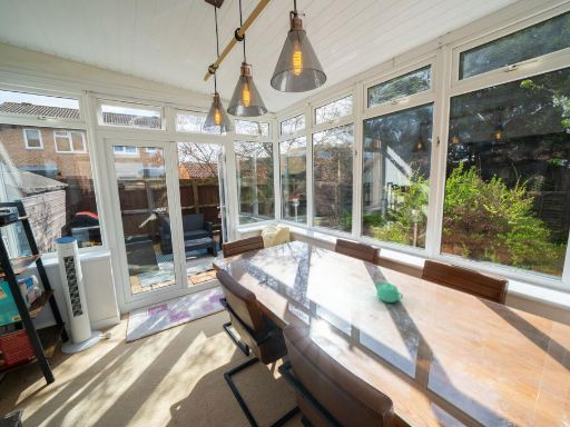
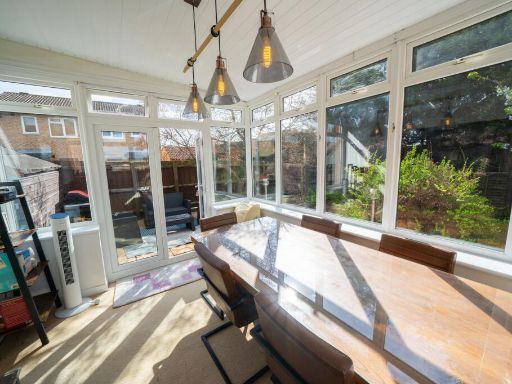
- teapot (386, 290)
